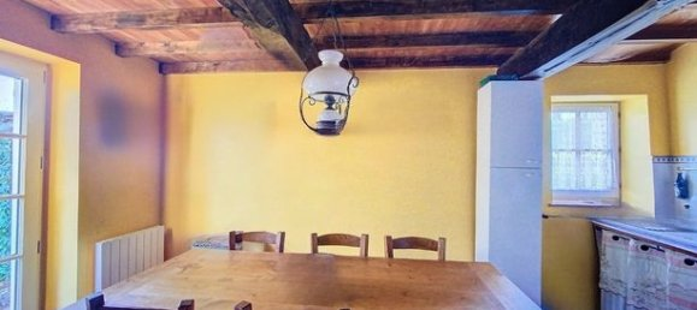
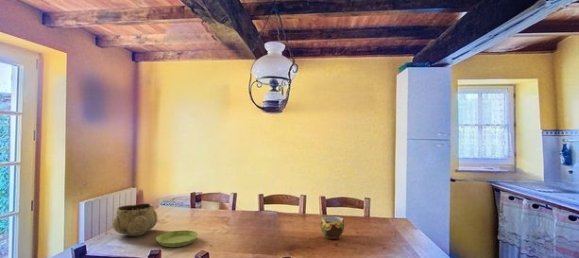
+ cup (332, 227)
+ saucer (177, 239)
+ decorative bowl (135, 220)
